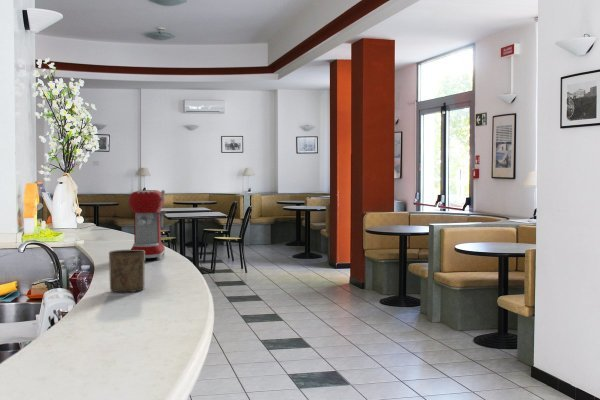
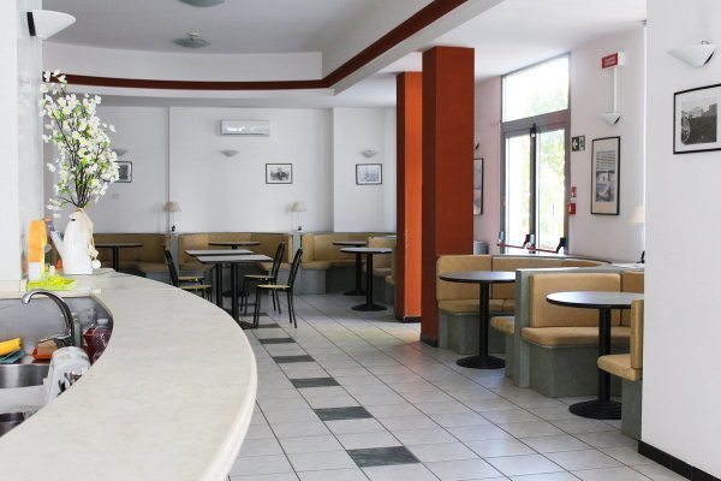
- cup (127, 270)
- espresso machine (148, 224)
